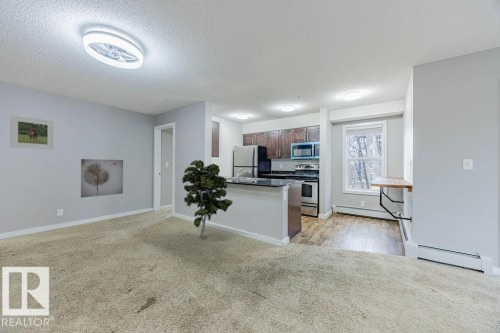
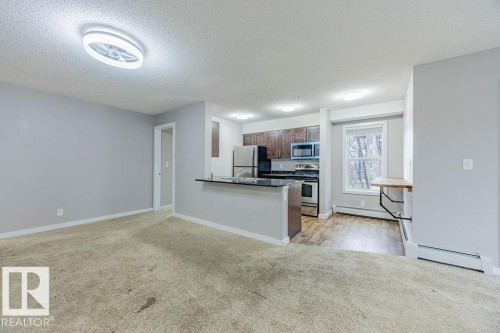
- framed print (33, 133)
- indoor plant (206, 198)
- wall art (103, 177)
